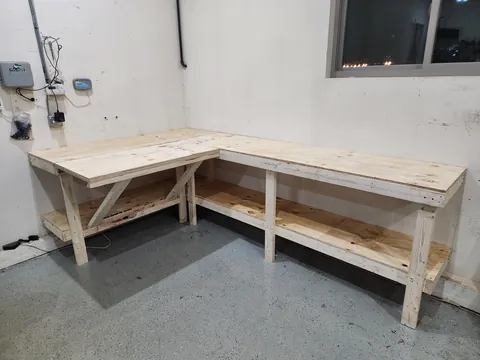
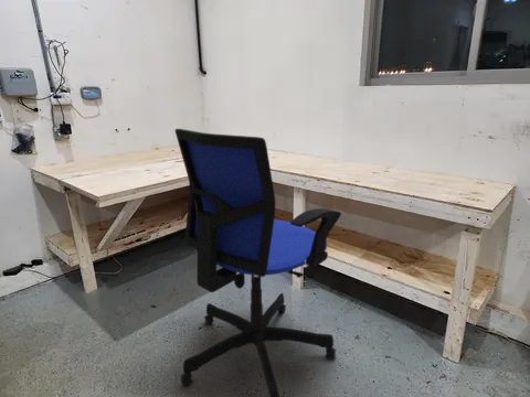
+ office chair (250, 250)
